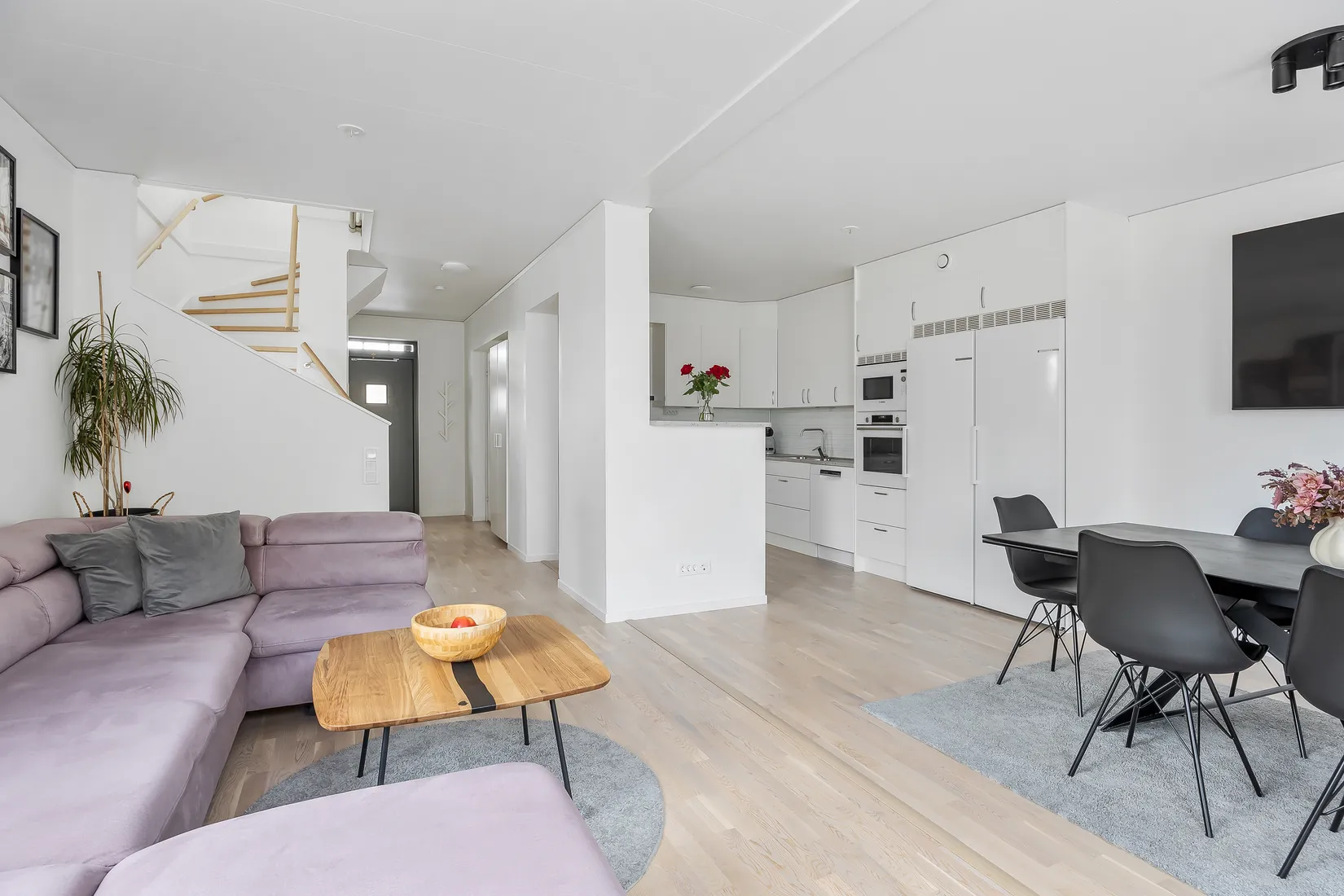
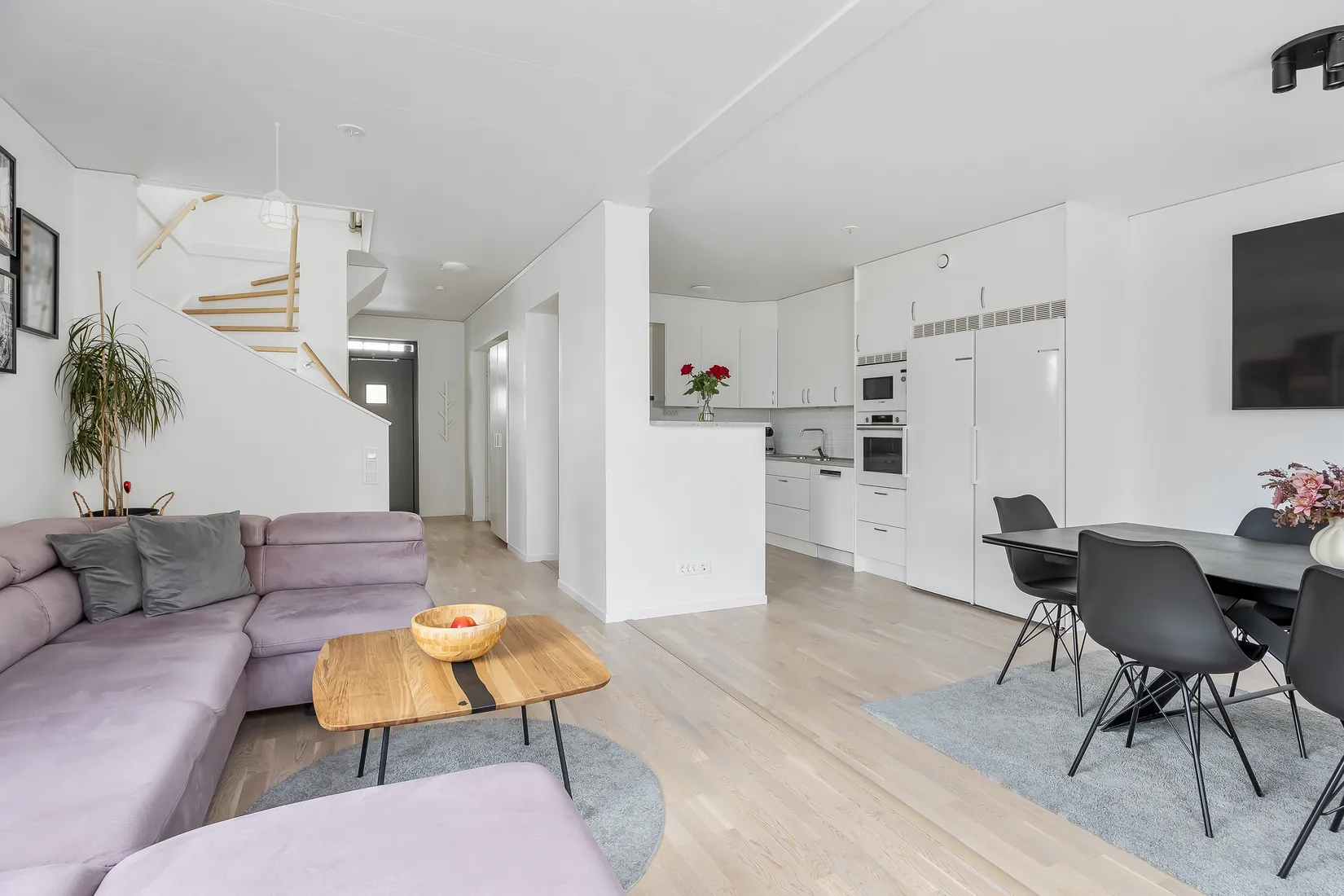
+ pendant lamp (277, 175)
